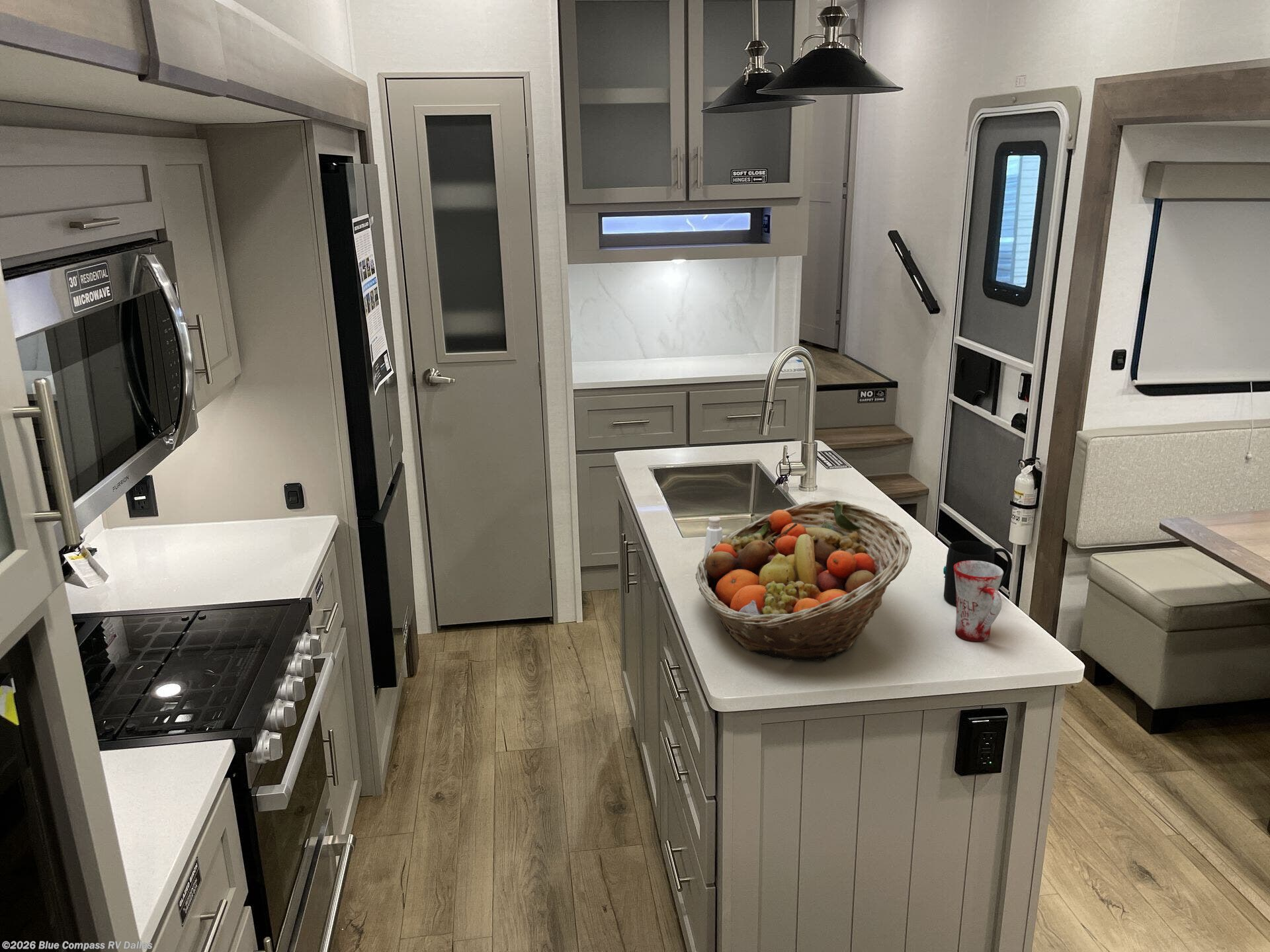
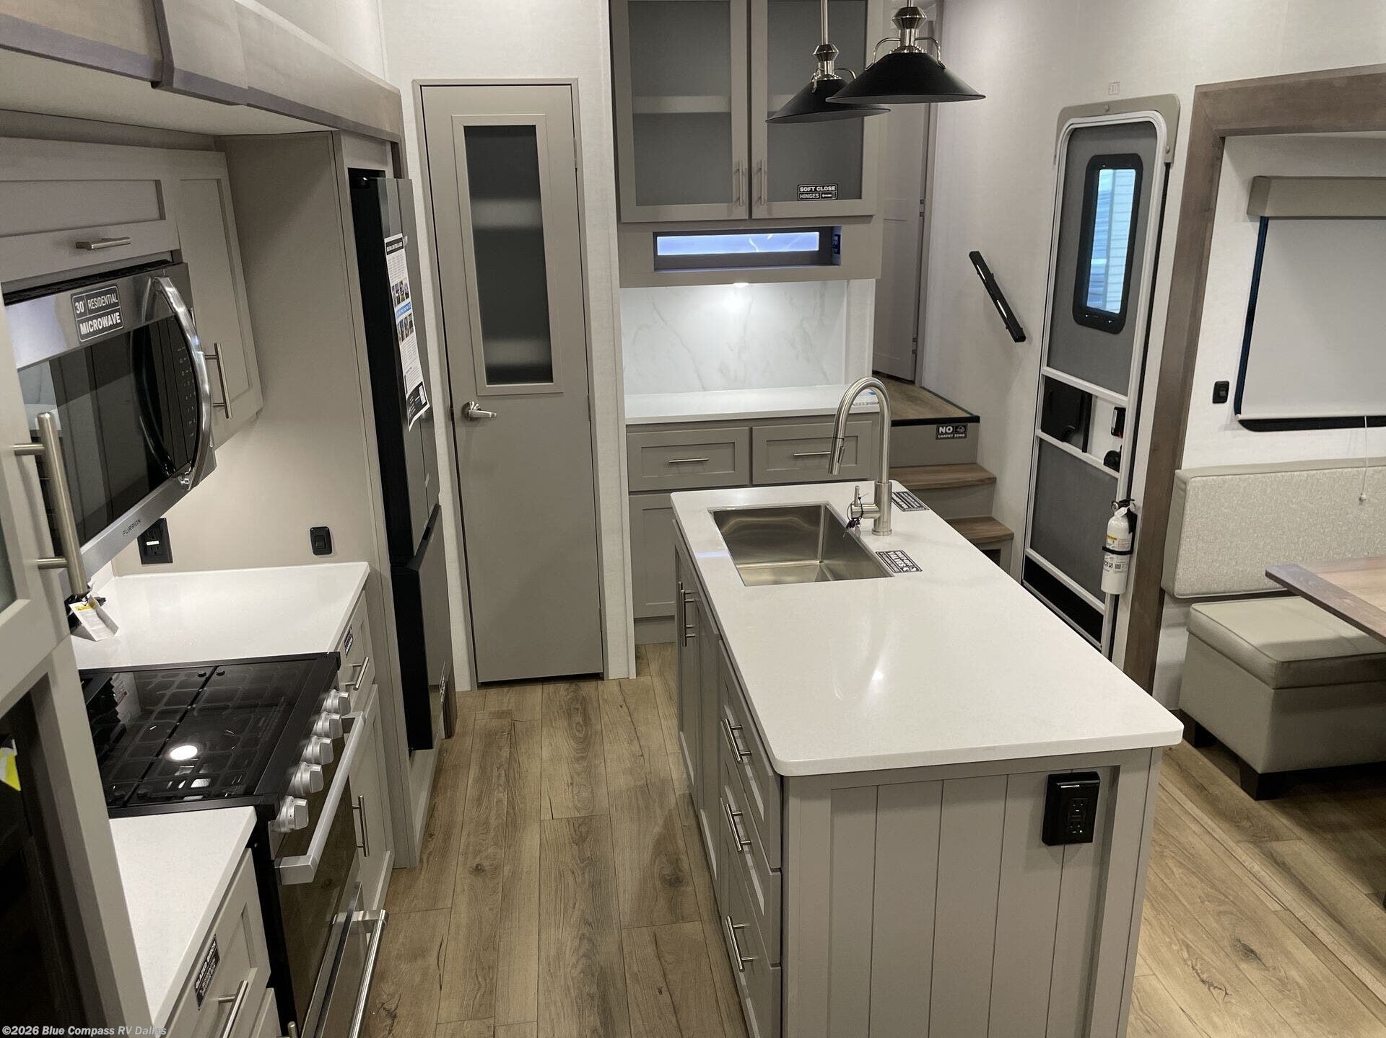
- fruit basket (799, 575)
- mug (980, 606)
- mug (980, 561)
- pepper shaker (714, 539)
